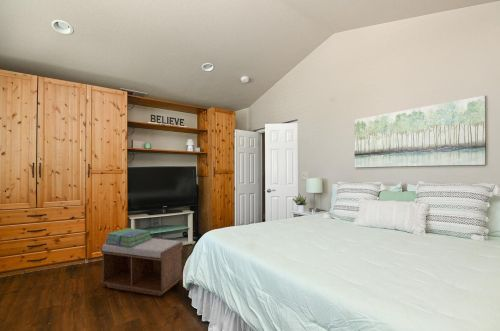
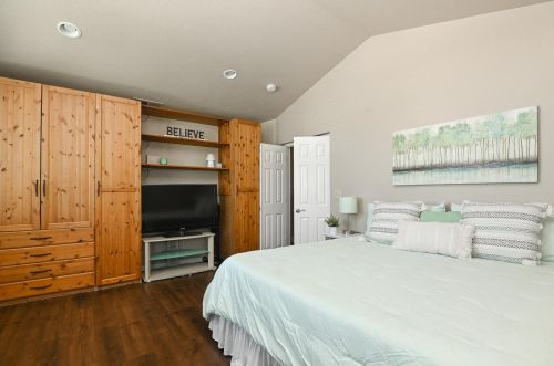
- stack of books (128, 236)
- bench (142, 263)
